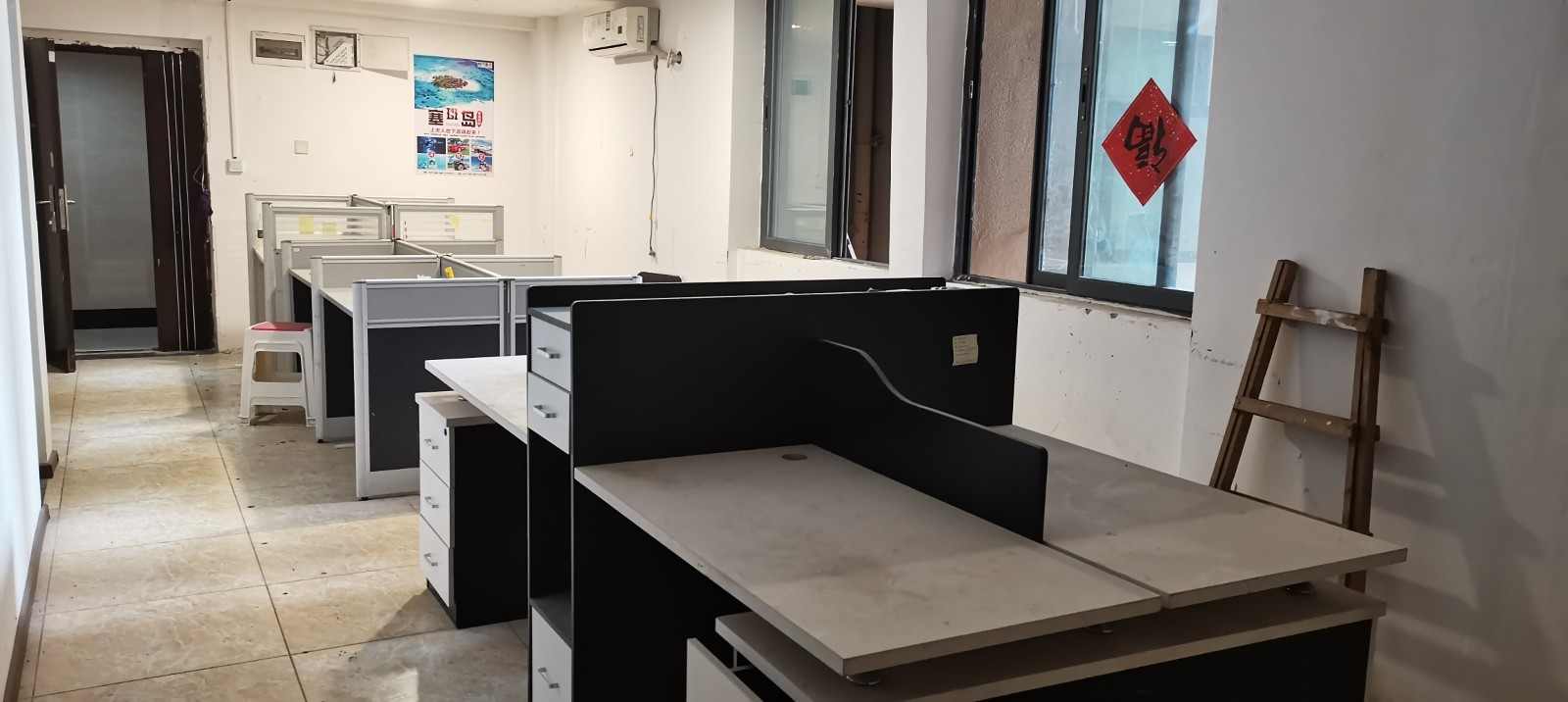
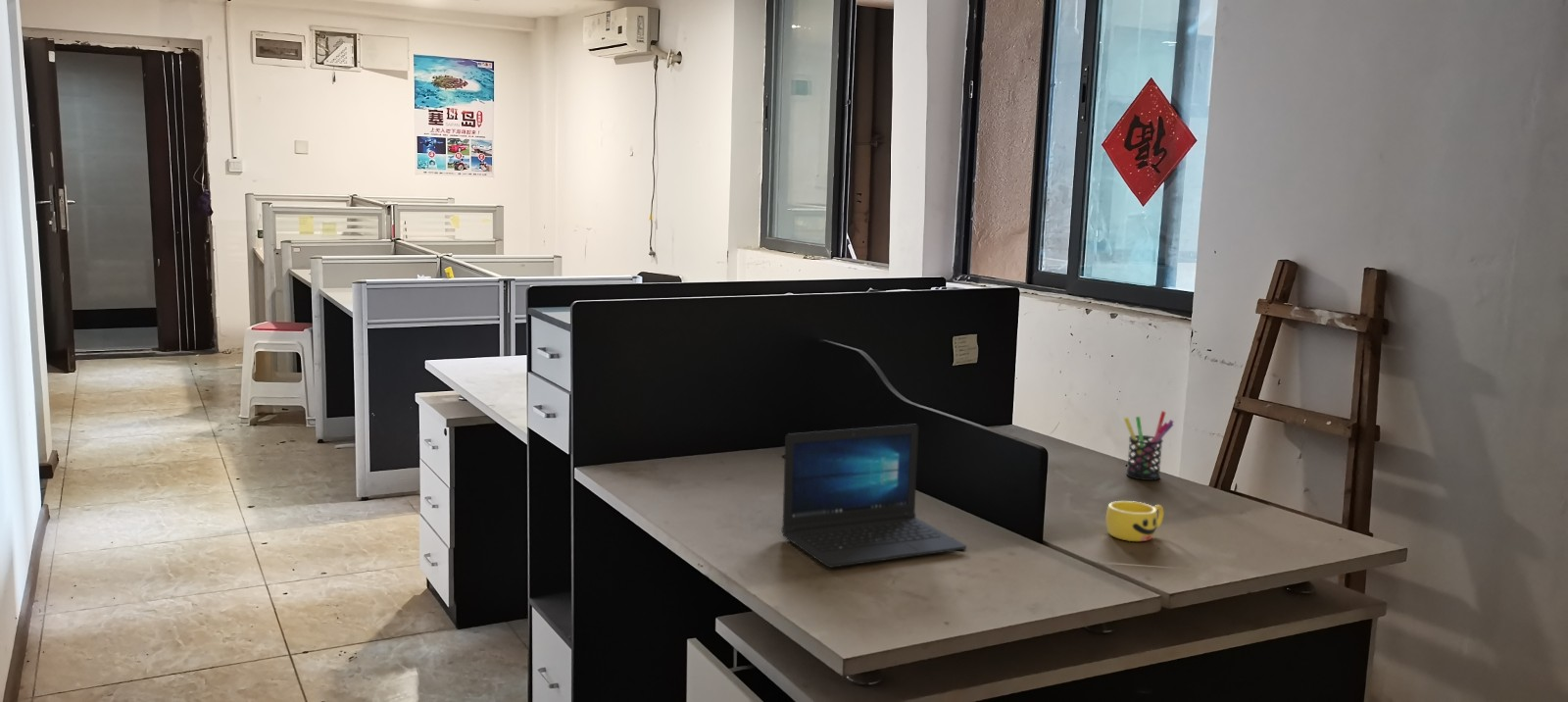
+ pen holder (1146, 442)
+ laptop (874, 491)
+ cup (1137, 521)
